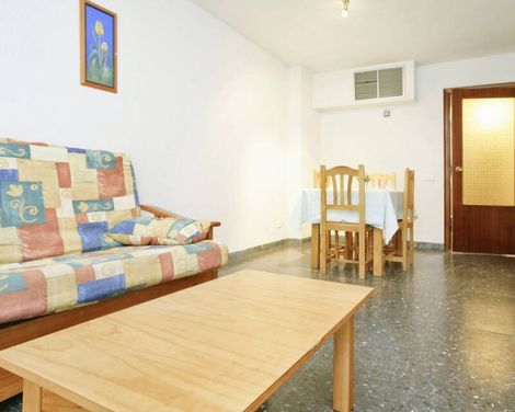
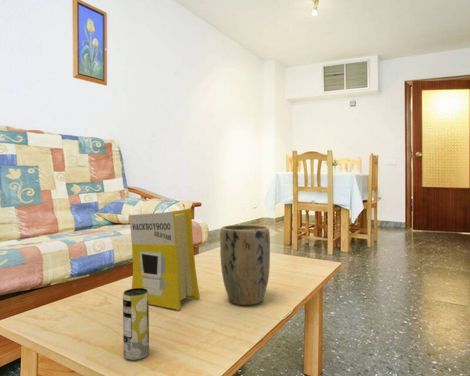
+ plant pot (245, 263)
+ beverage can (136, 322)
+ book (159, 254)
